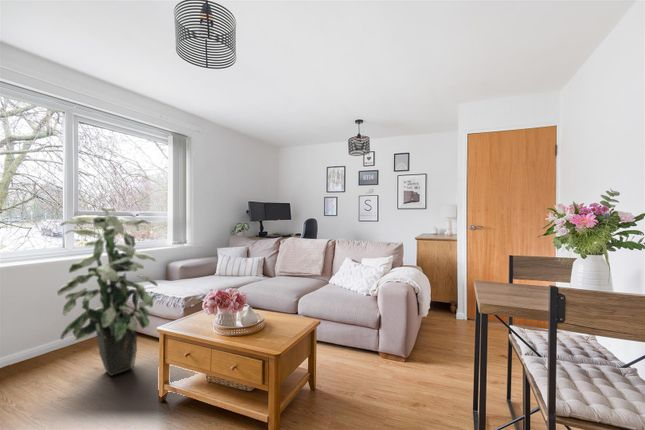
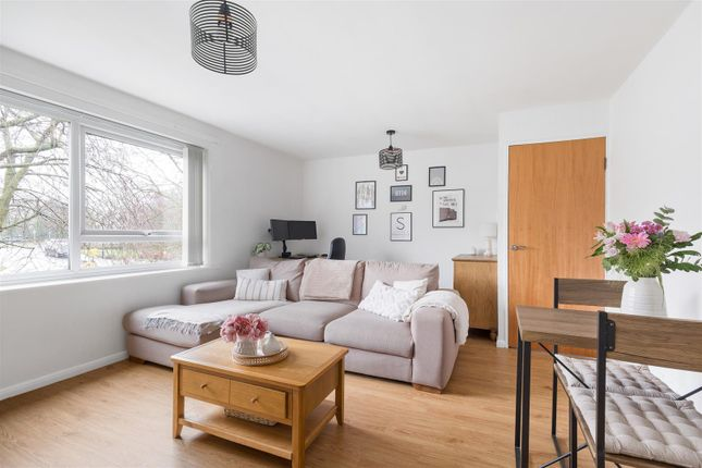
- indoor plant (110, 289)
